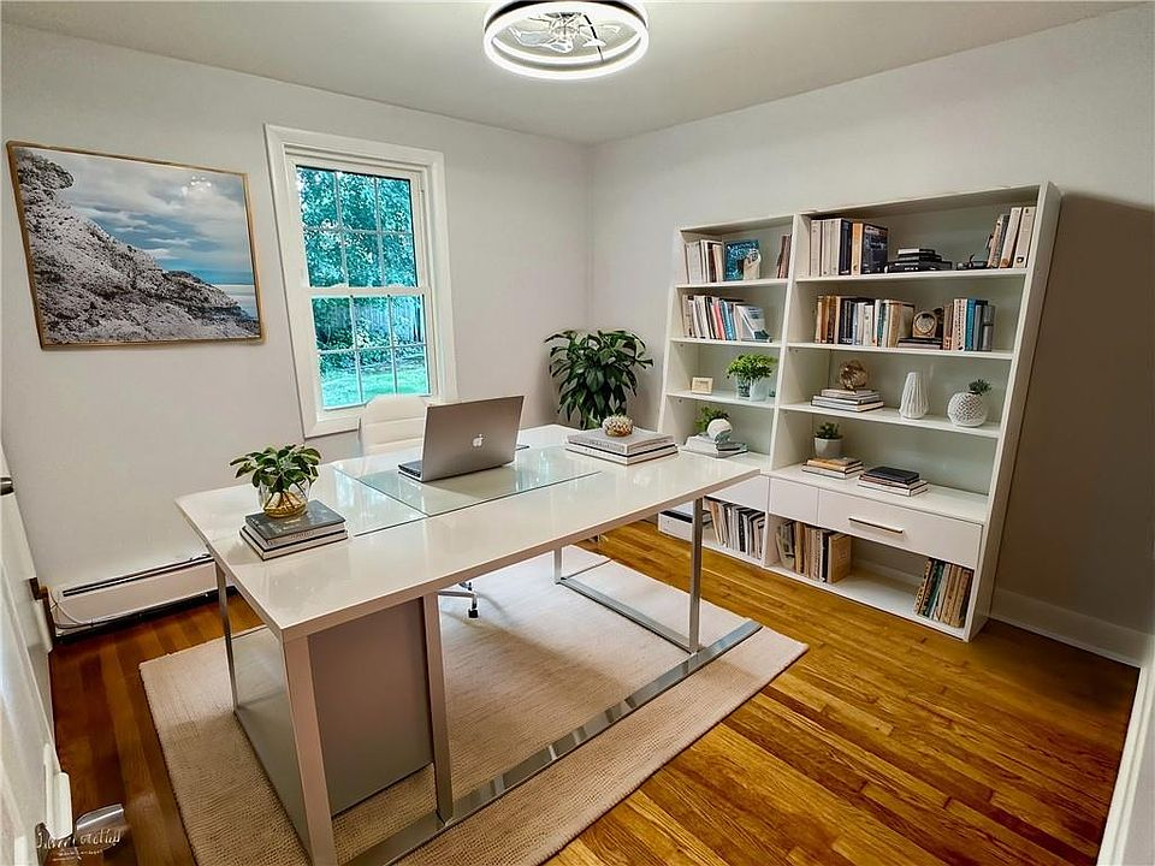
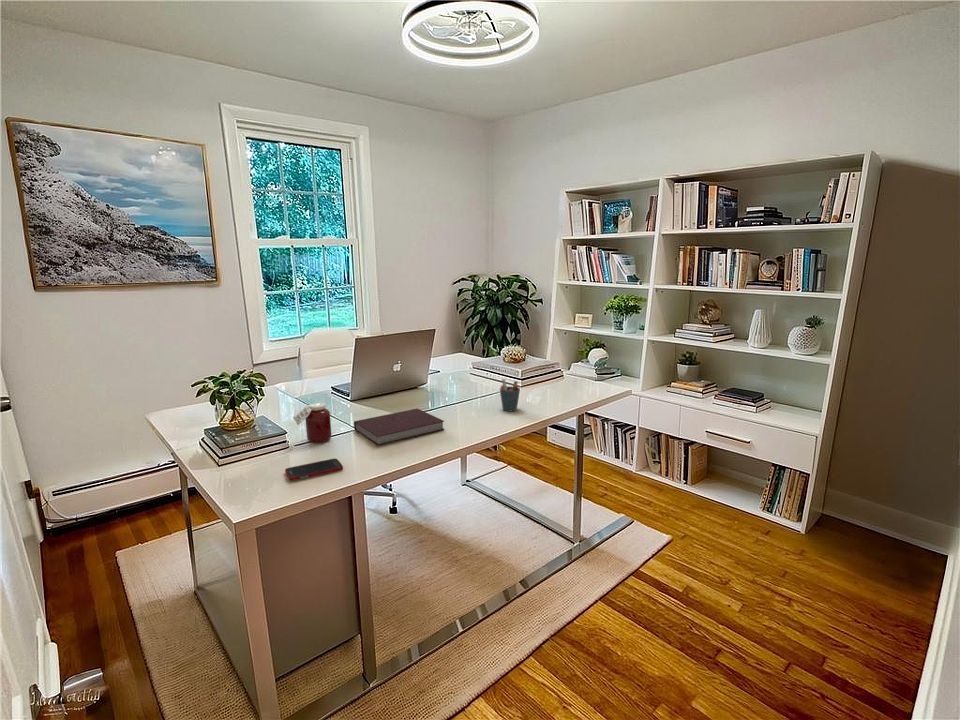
+ jar (313, 423)
+ pen holder (509, 393)
+ notebook (399, 425)
+ cell phone (314, 469)
